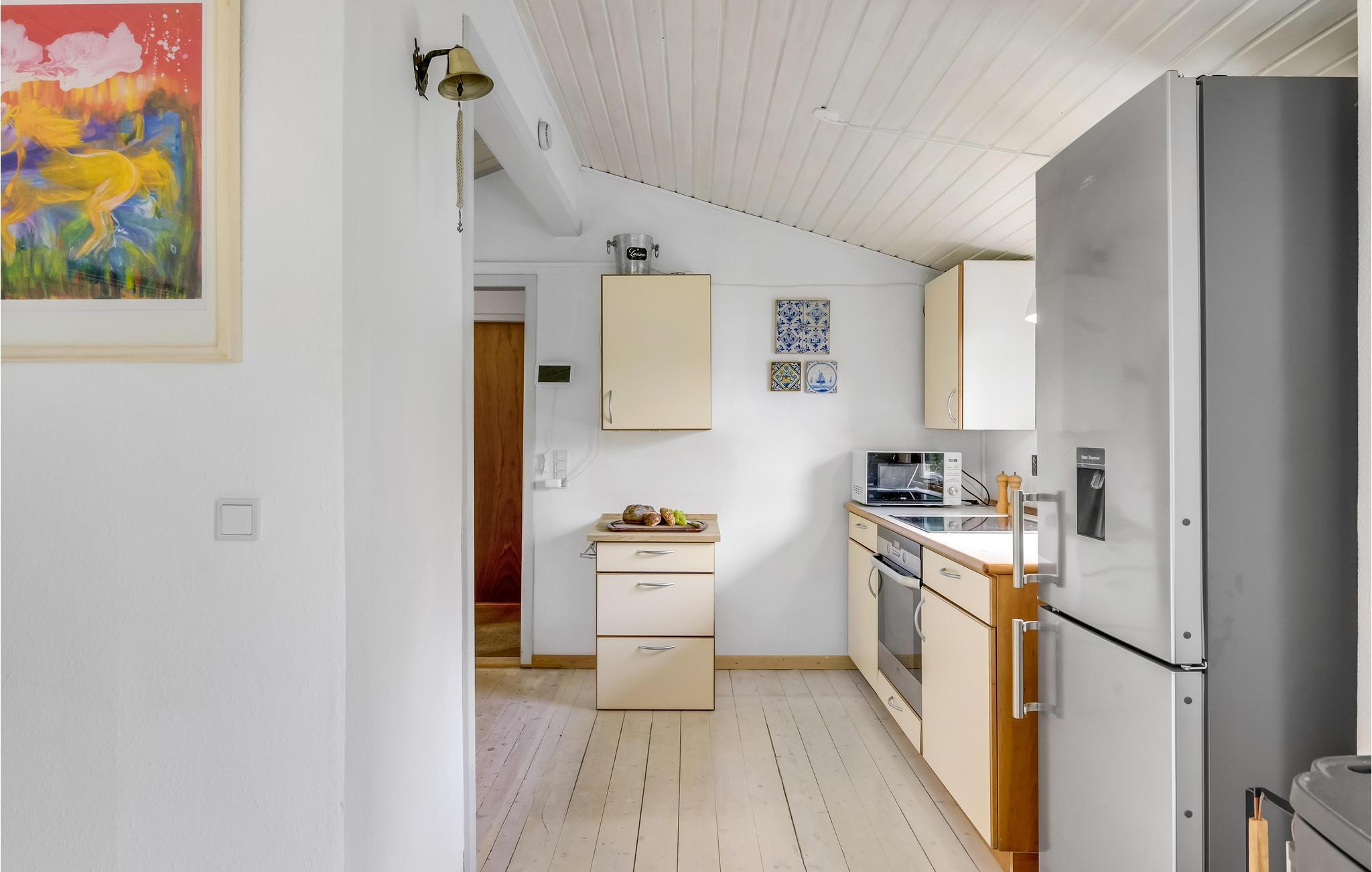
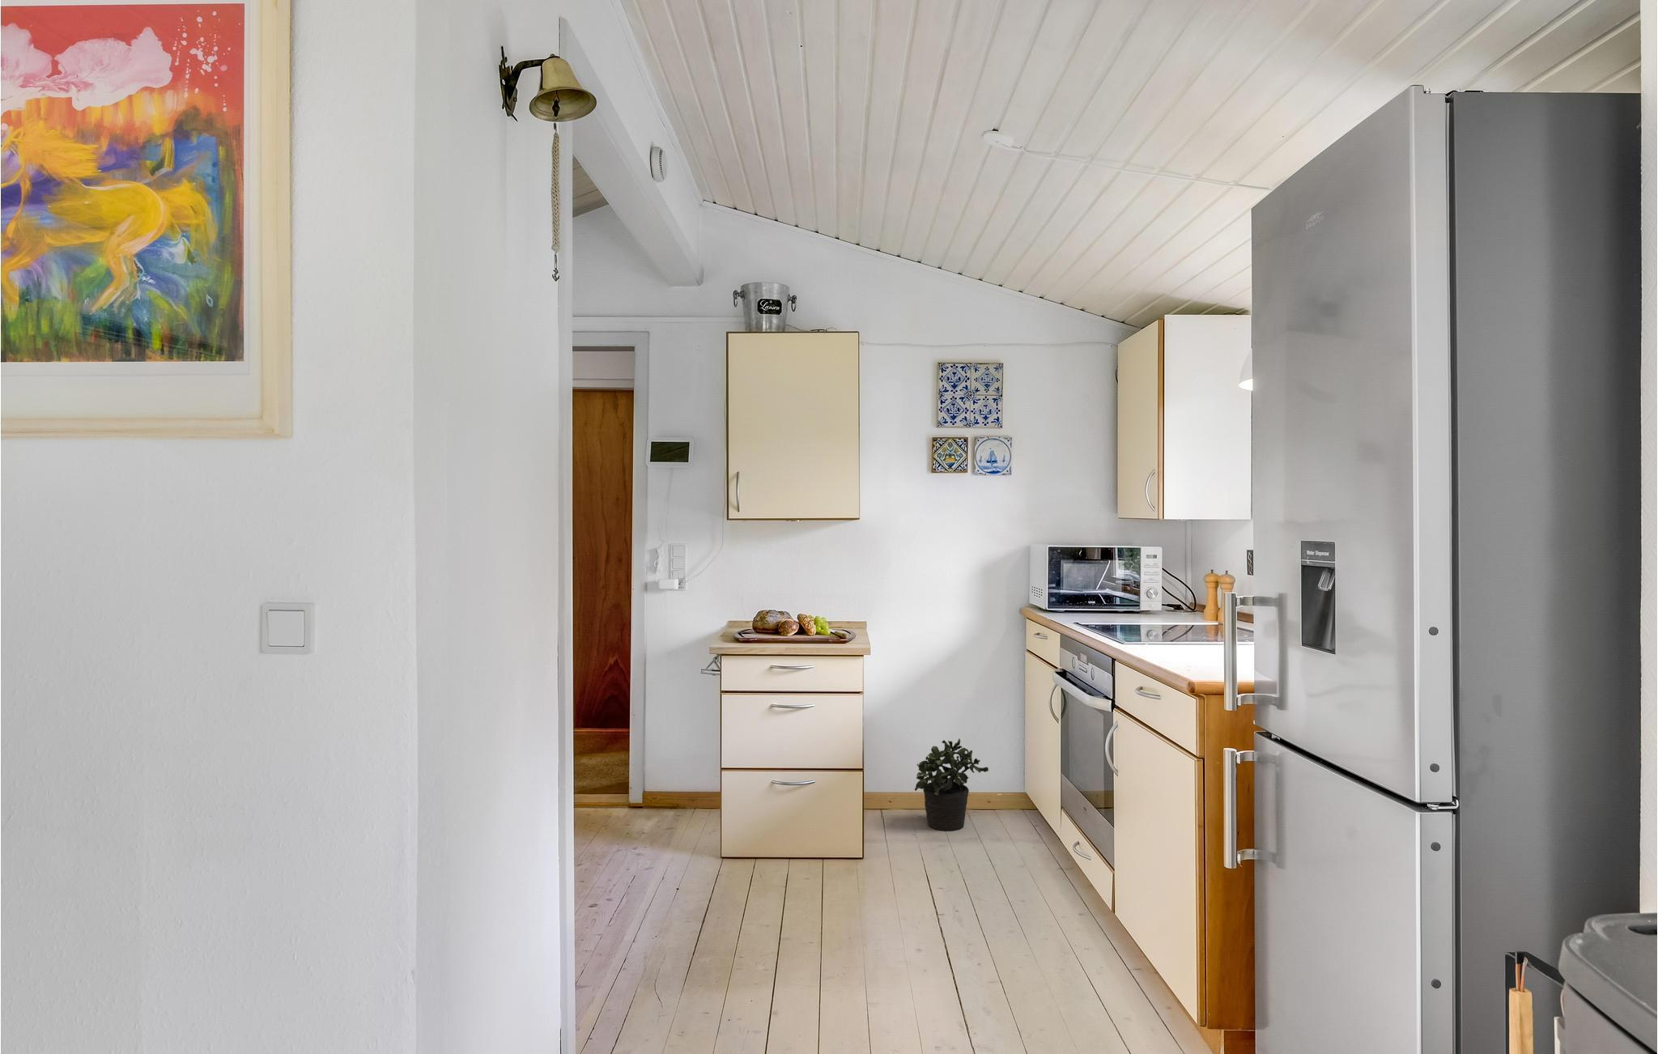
+ potted plant (950, 782)
